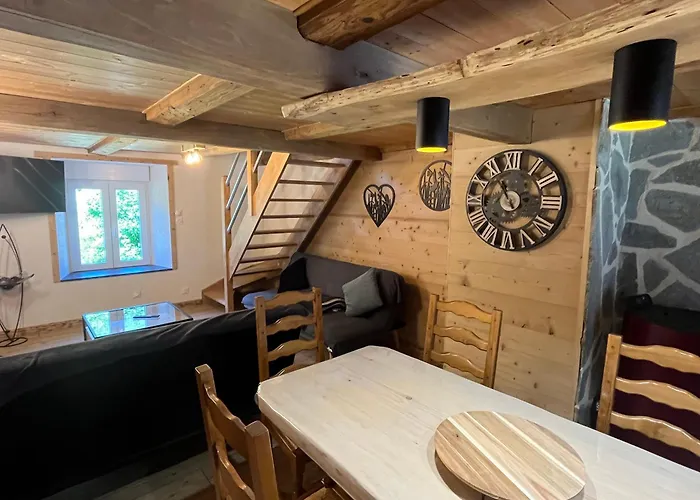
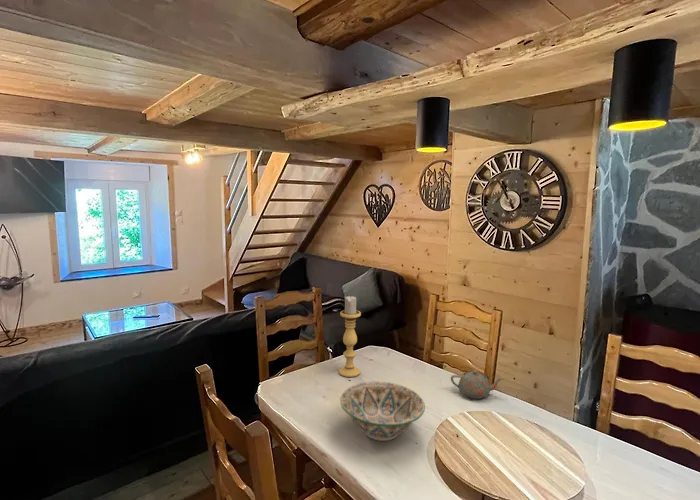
+ decorative bowl (381, 415)
+ candle holder (350, 334)
+ teapot (476, 382)
